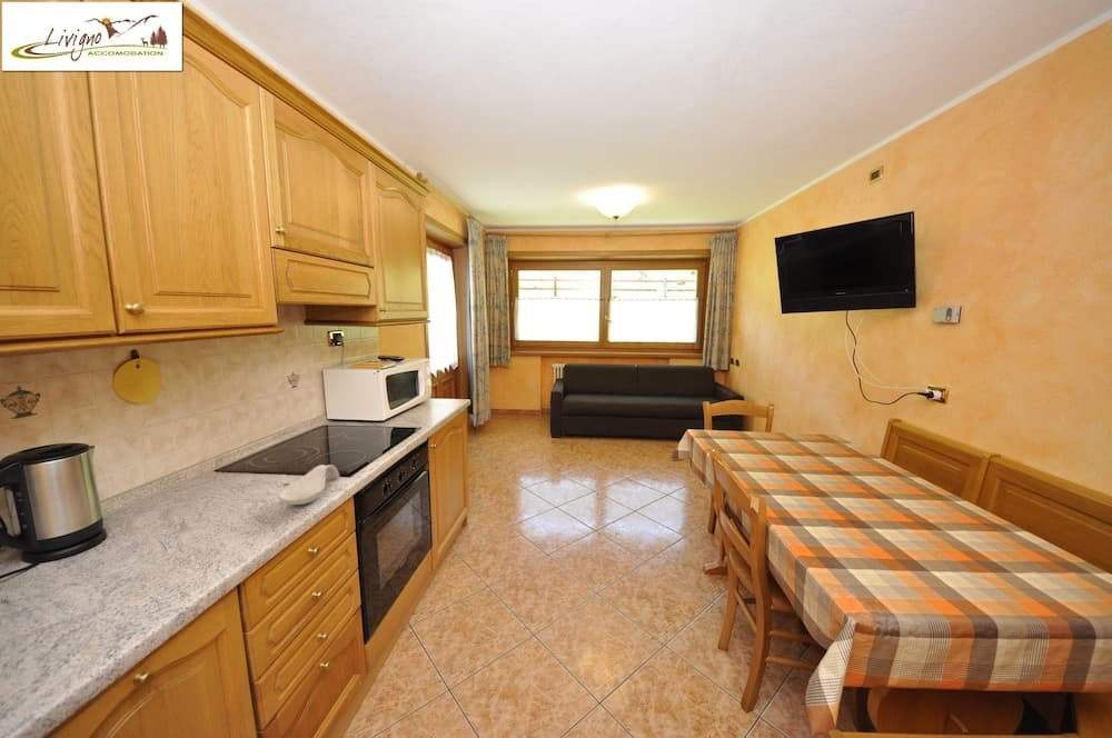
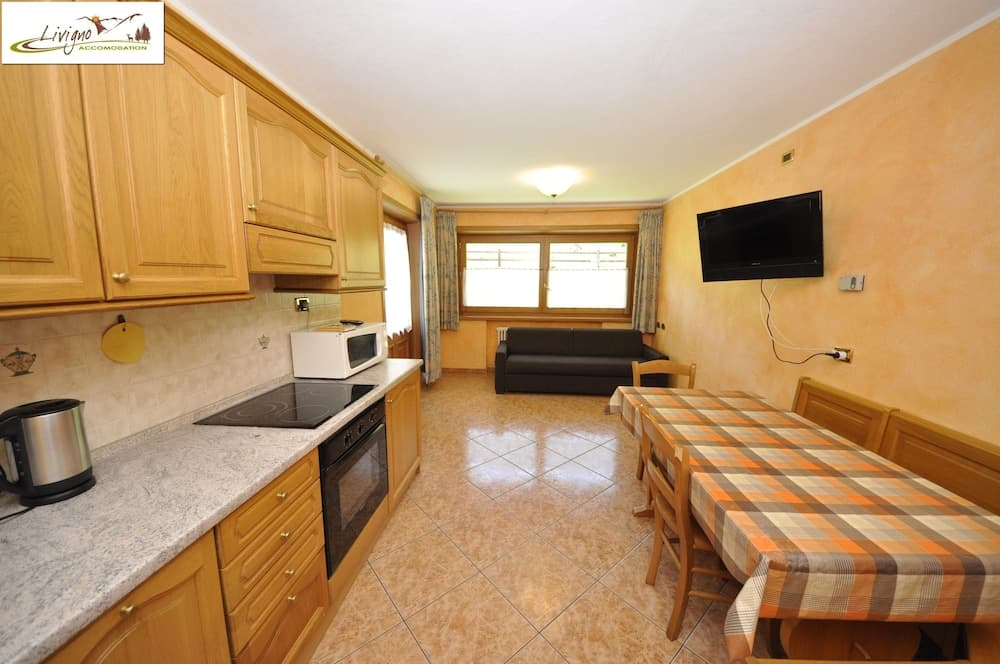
- spoon rest (312, 482)
